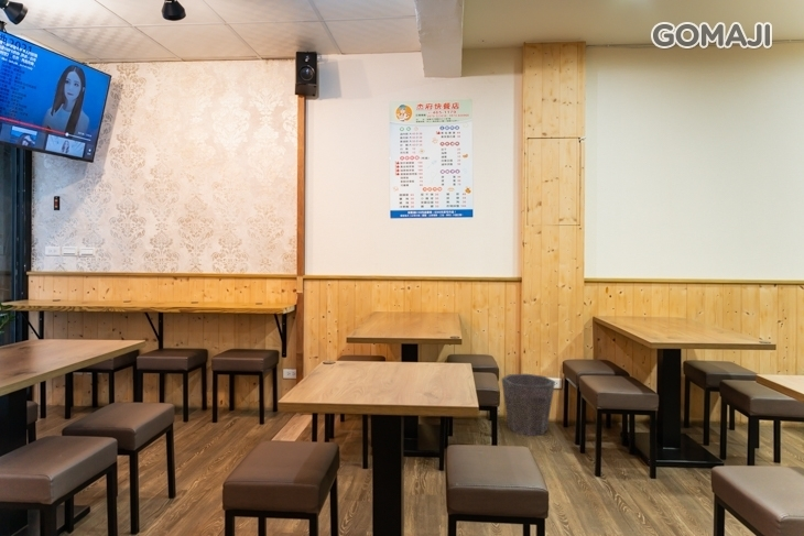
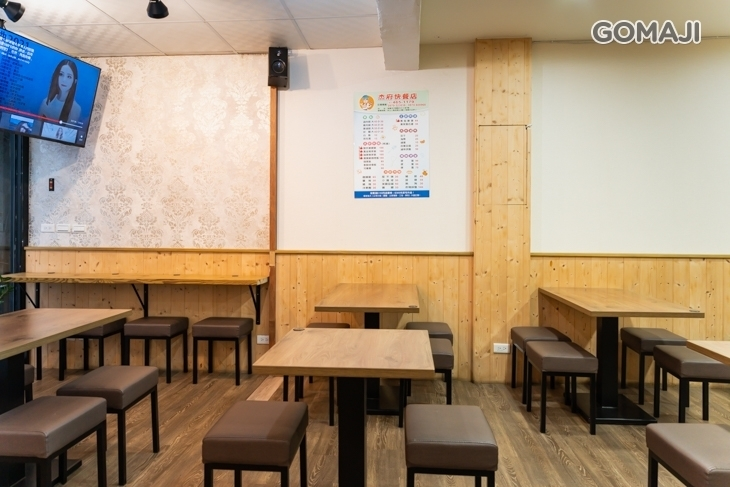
- waste bin (528, 404)
